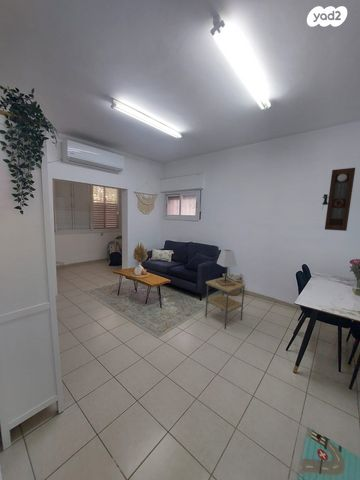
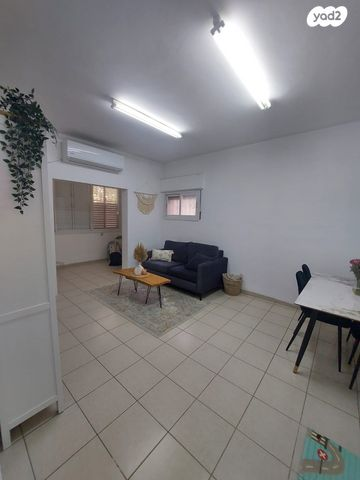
- lamp (226, 266)
- pendulum clock (335, 200)
- side table (223, 300)
